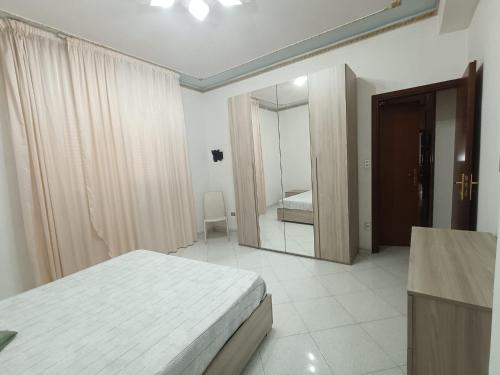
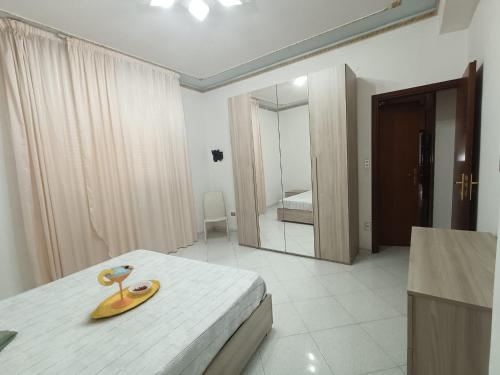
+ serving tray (124, 279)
